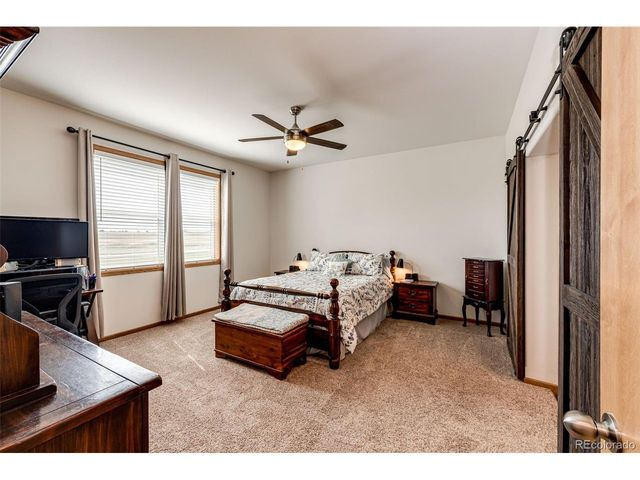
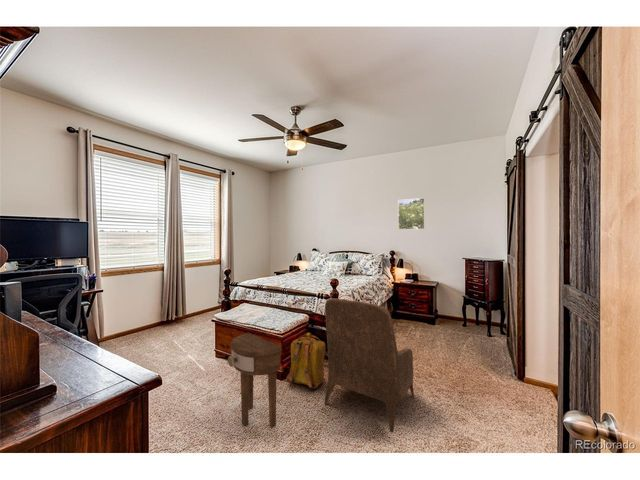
+ armchair (370, 347)
+ side table (255, 375)
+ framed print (411, 214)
+ backpack (306, 357)
